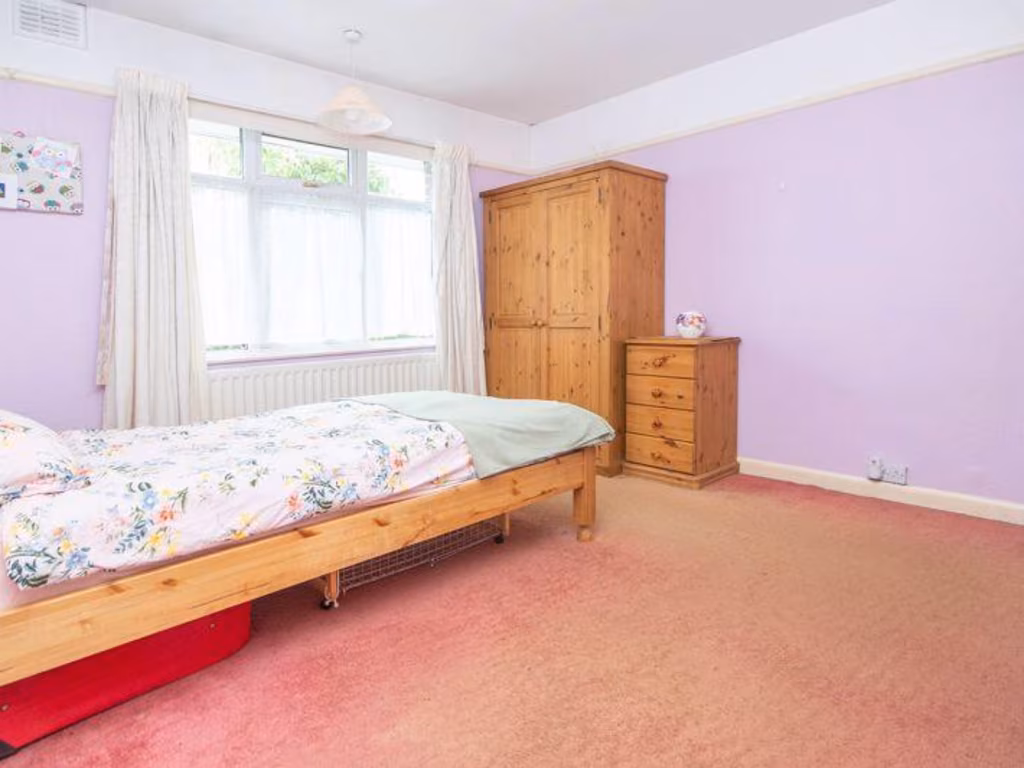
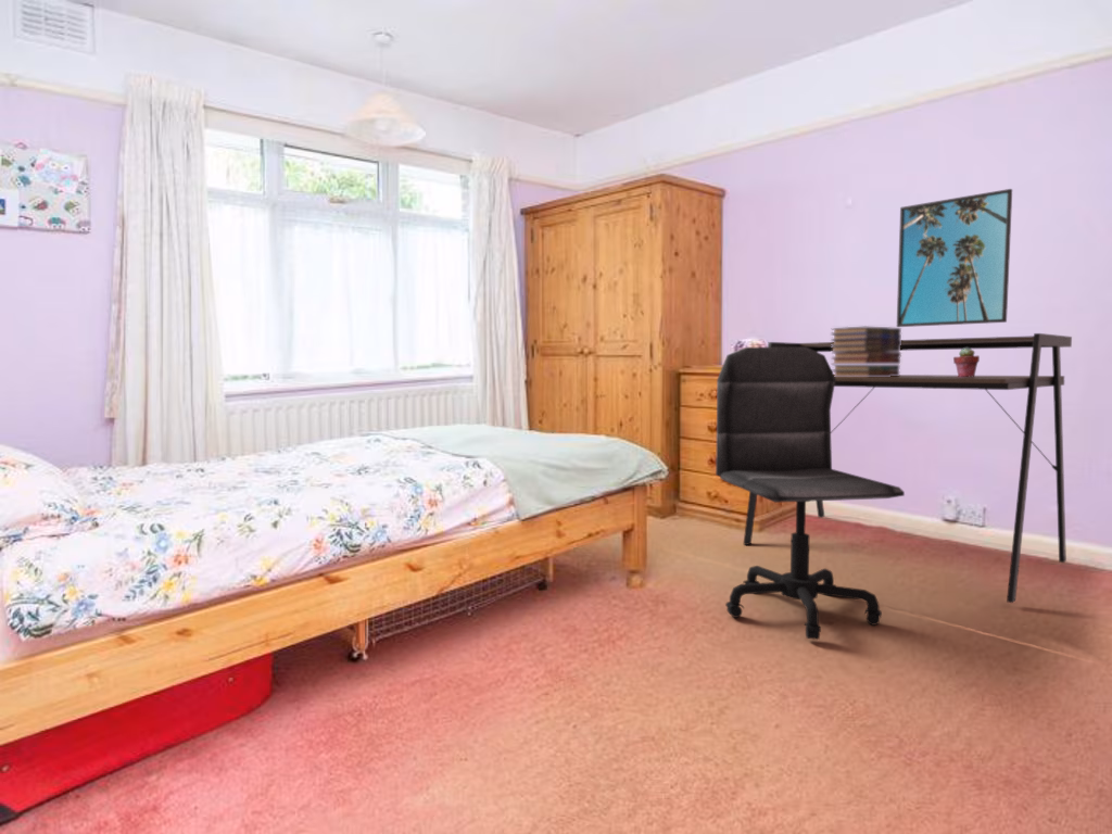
+ desk (854, 408)
+ office chair (803, 480)
+ book stack (865, 351)
+ potted succulent (965, 362)
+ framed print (950, 262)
